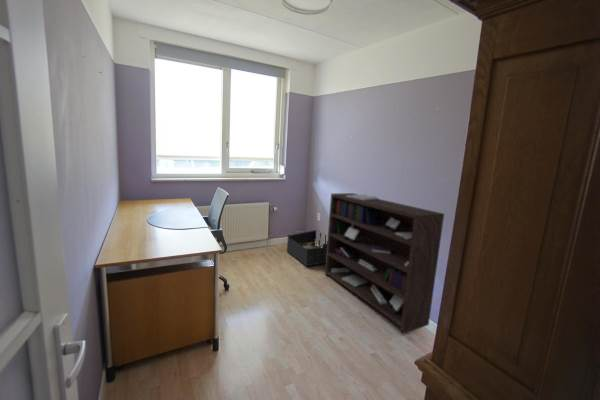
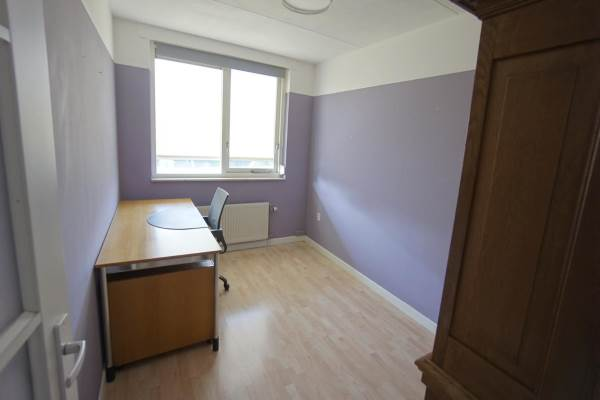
- bookshelf (373, 249)
- storage bin (311, 247)
